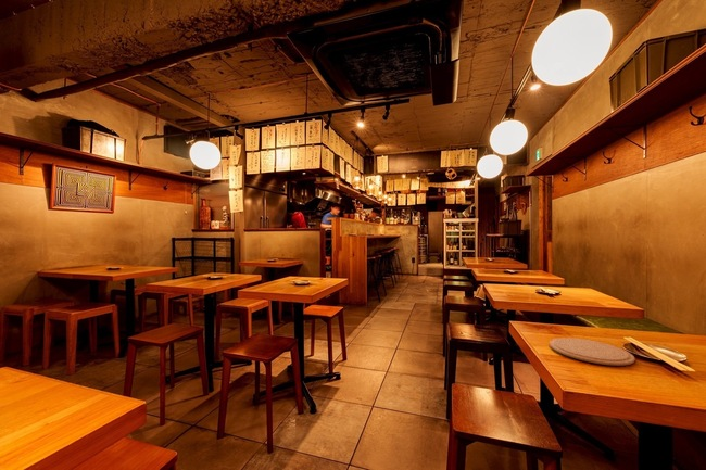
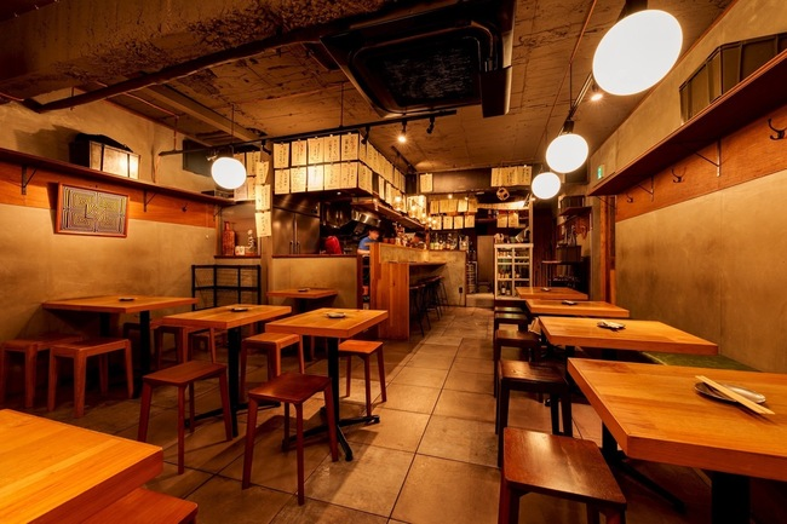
- plate (589, 350)
